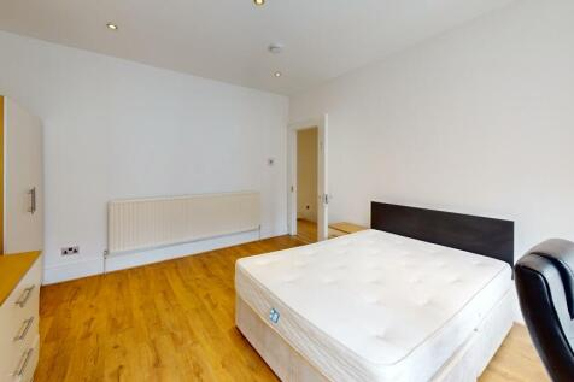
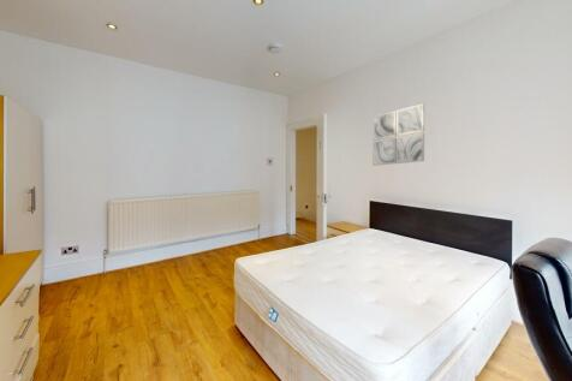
+ wall art (397, 137)
